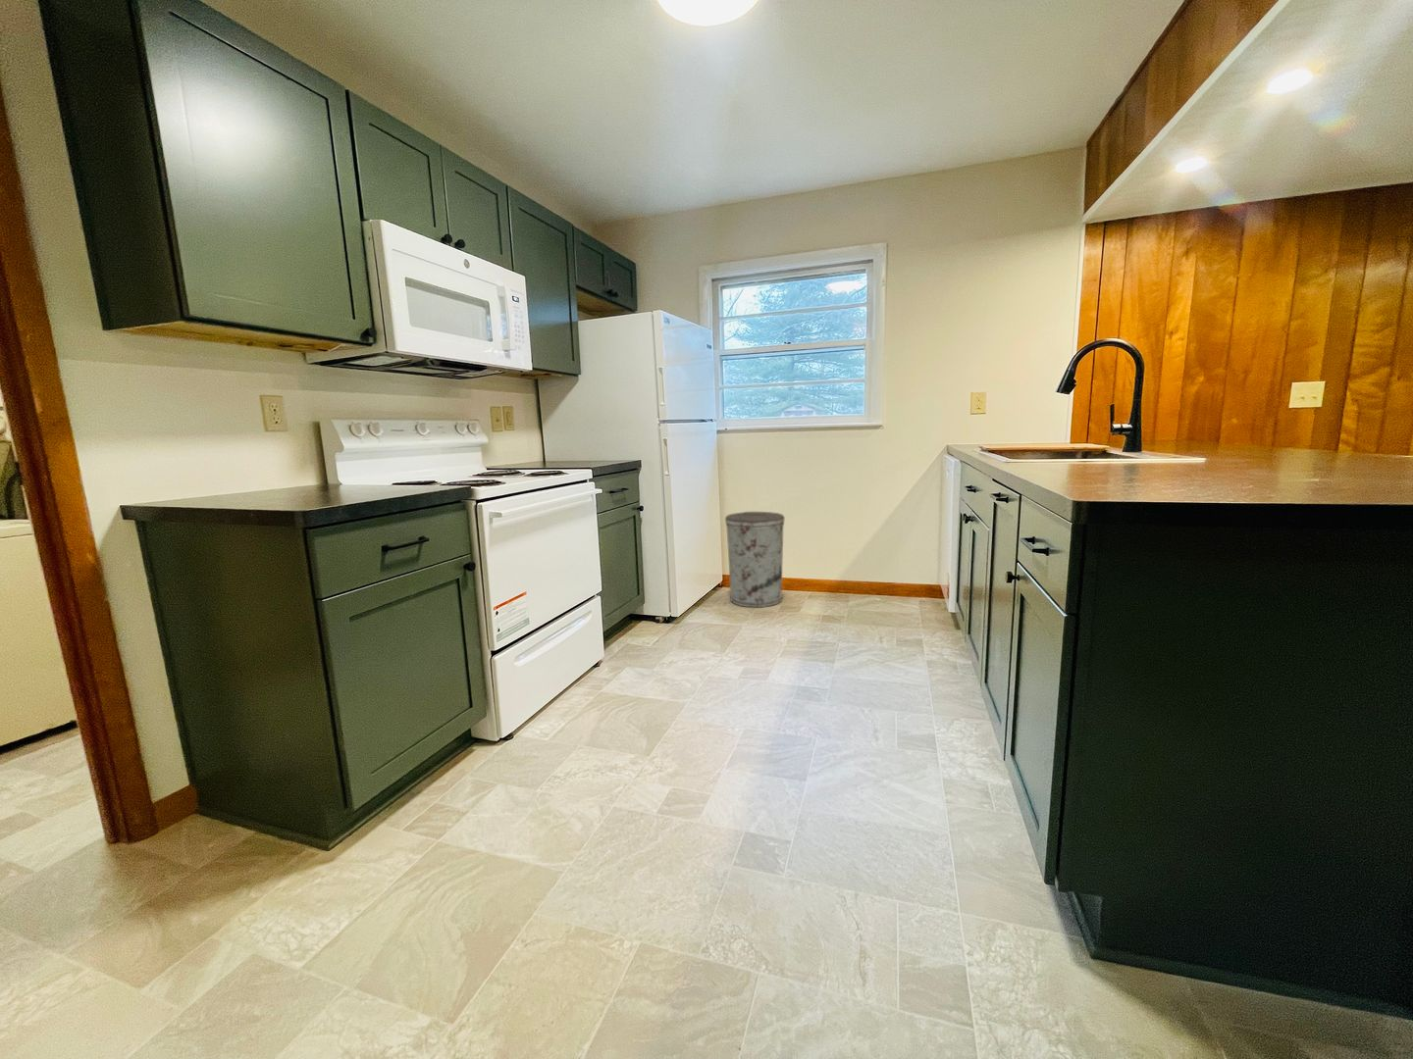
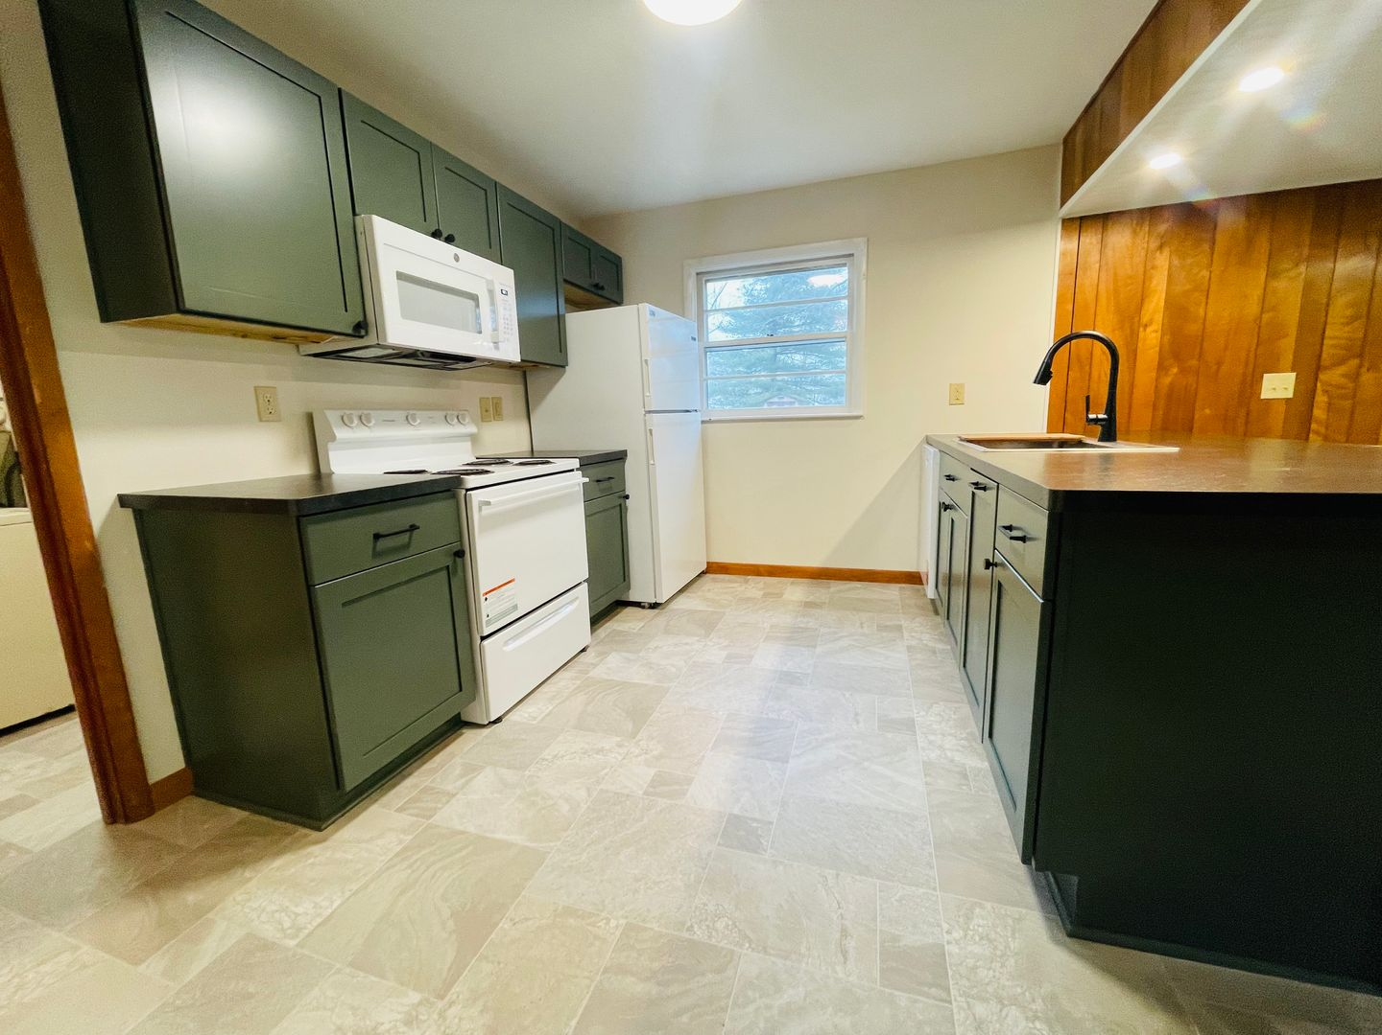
- trash can (754, 556)
